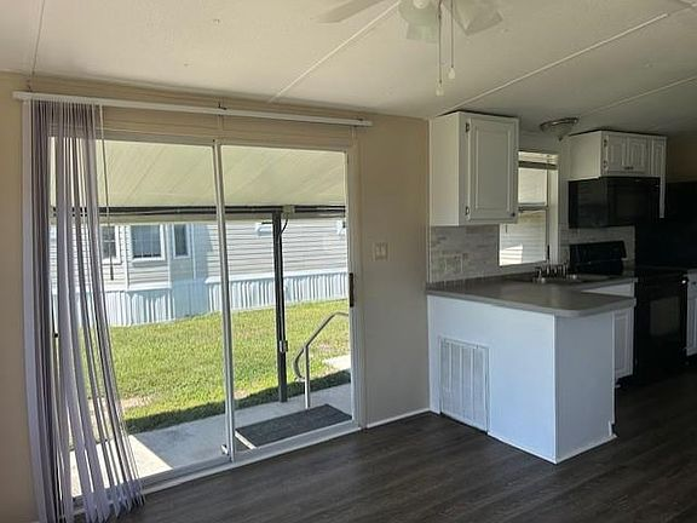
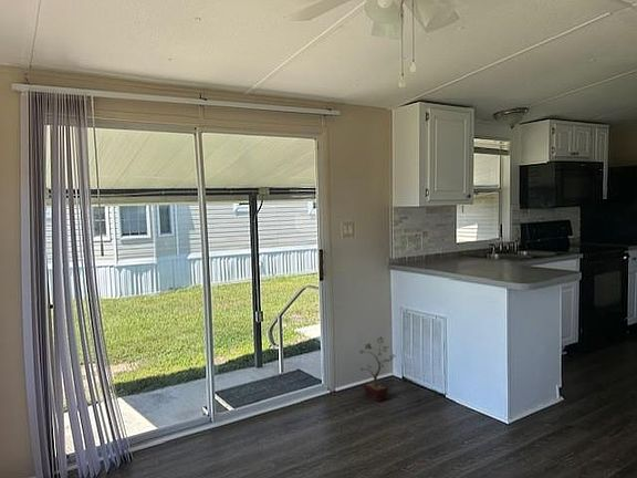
+ potted plant (378, 368)
